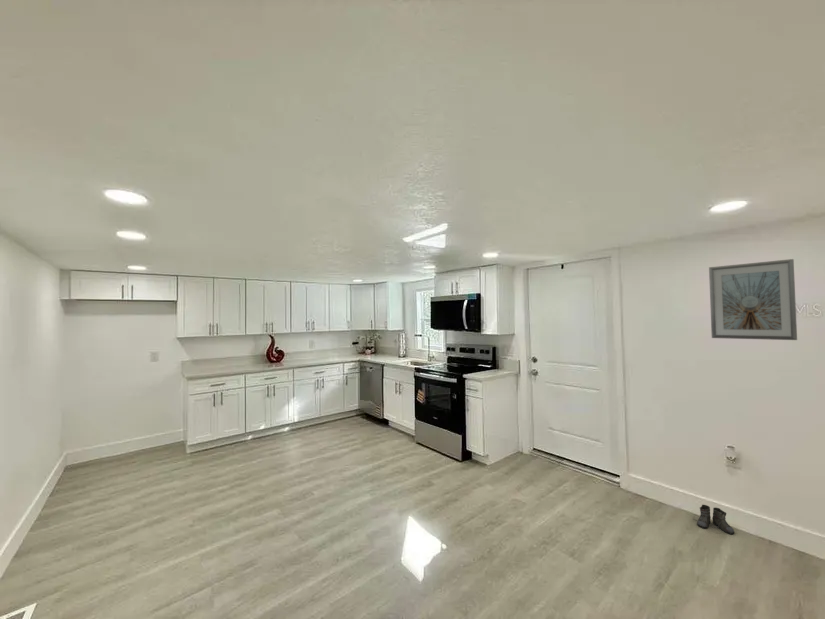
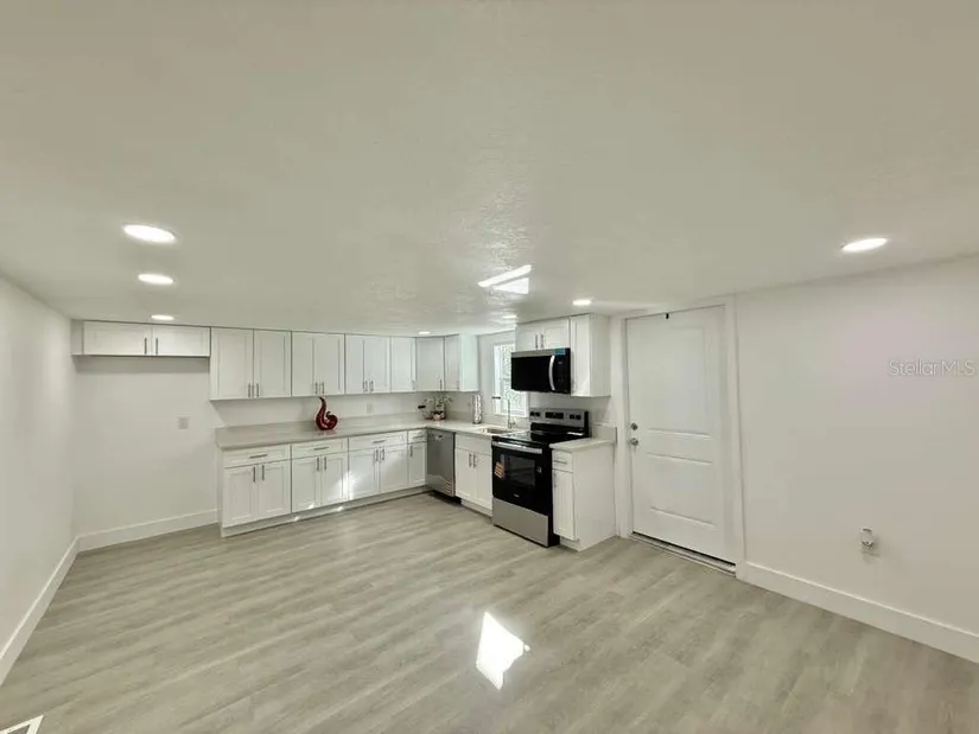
- boots (712, 517)
- picture frame (750, 301)
